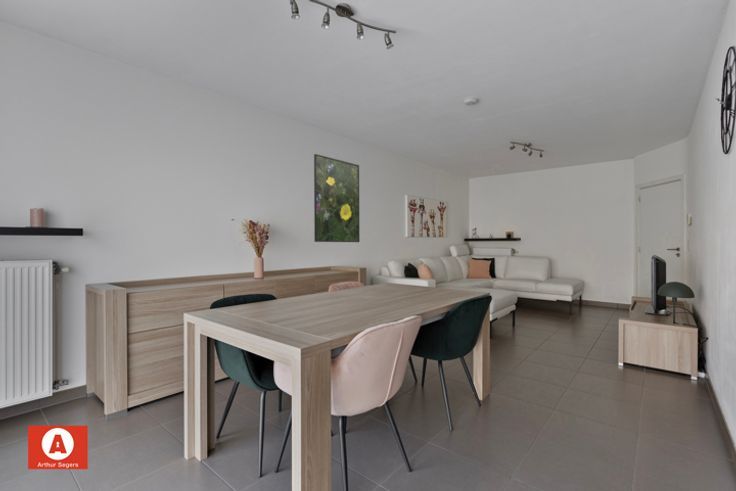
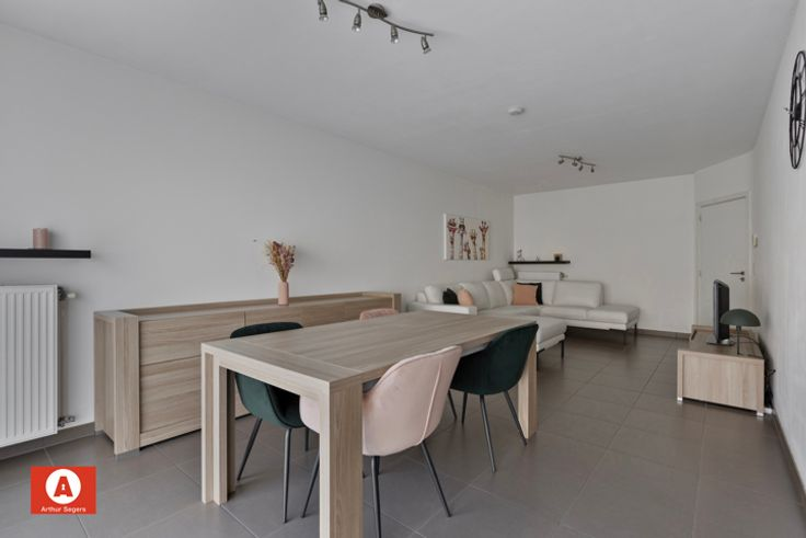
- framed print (338, 201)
